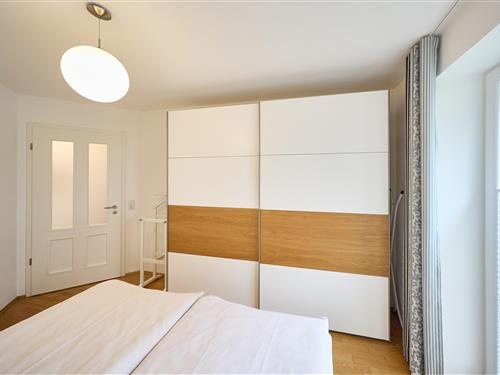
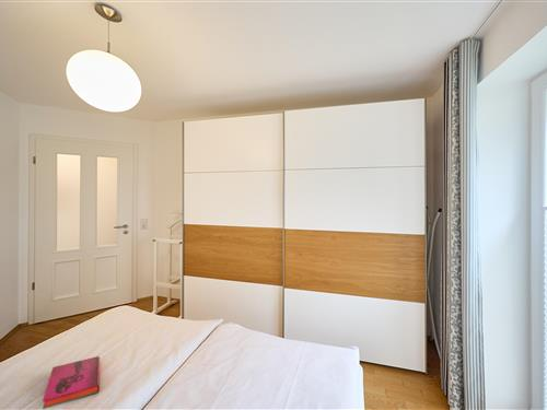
+ hardback book (74, 378)
